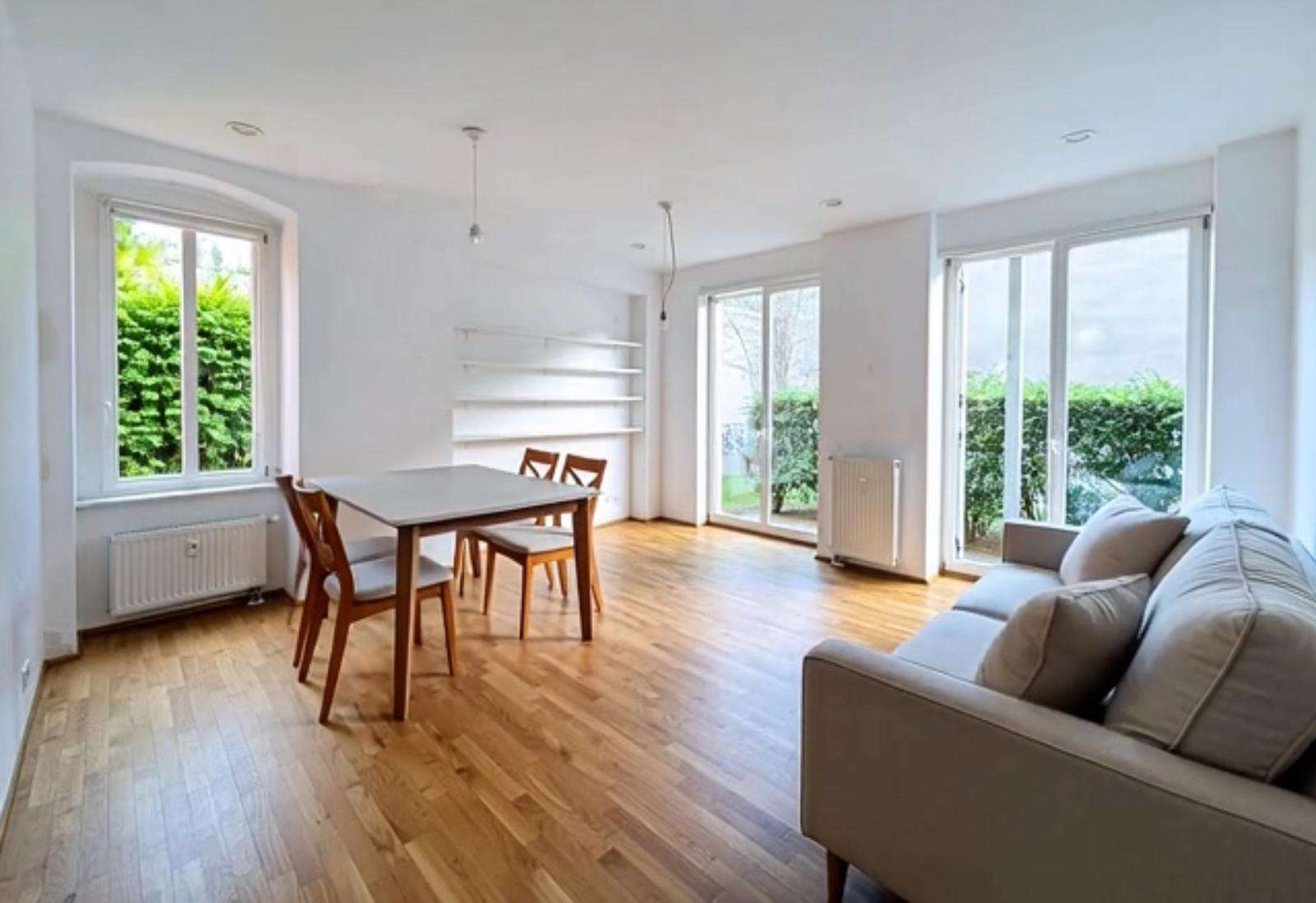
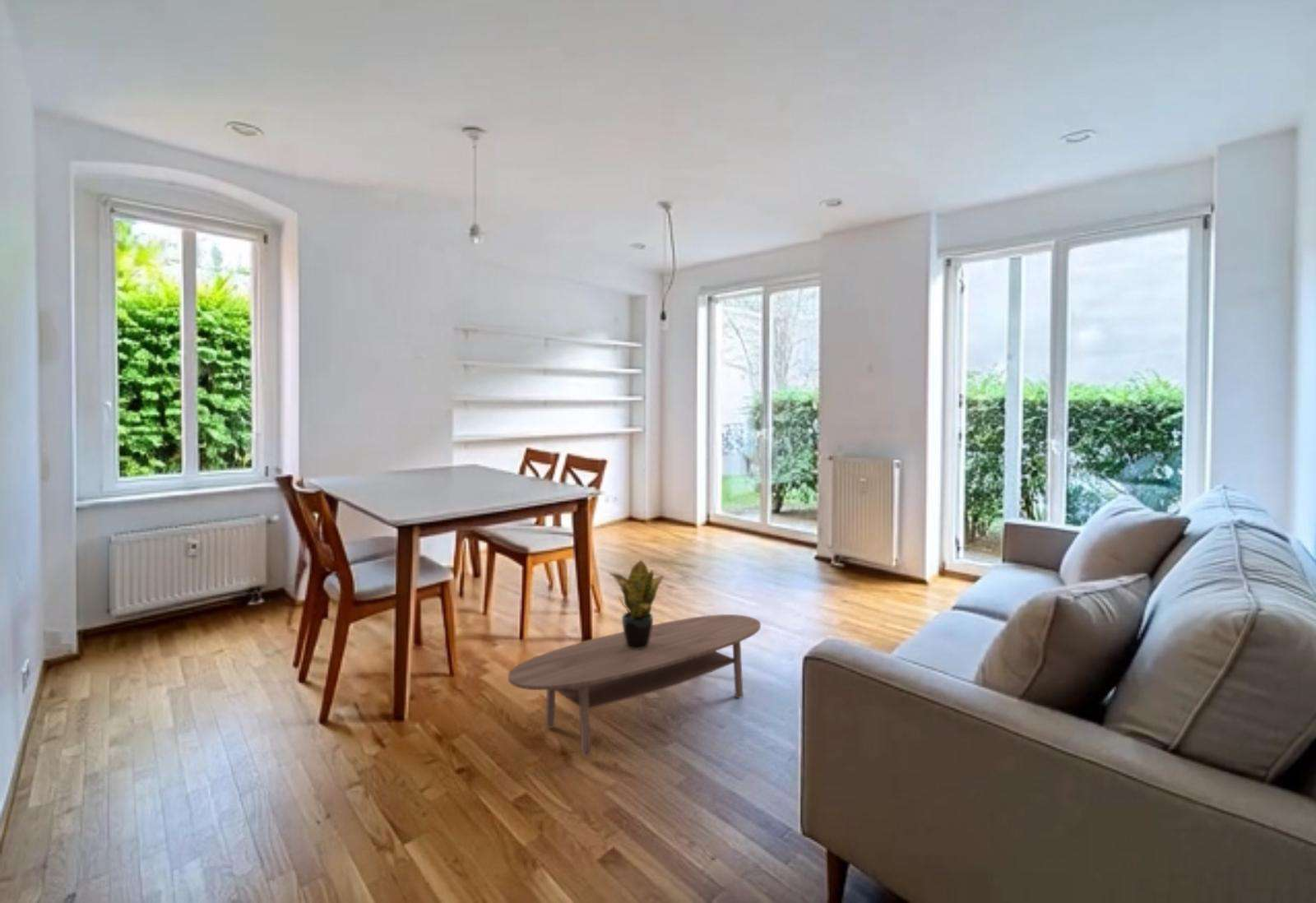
+ coffee table (649, 678)
+ potted plant (636, 602)
